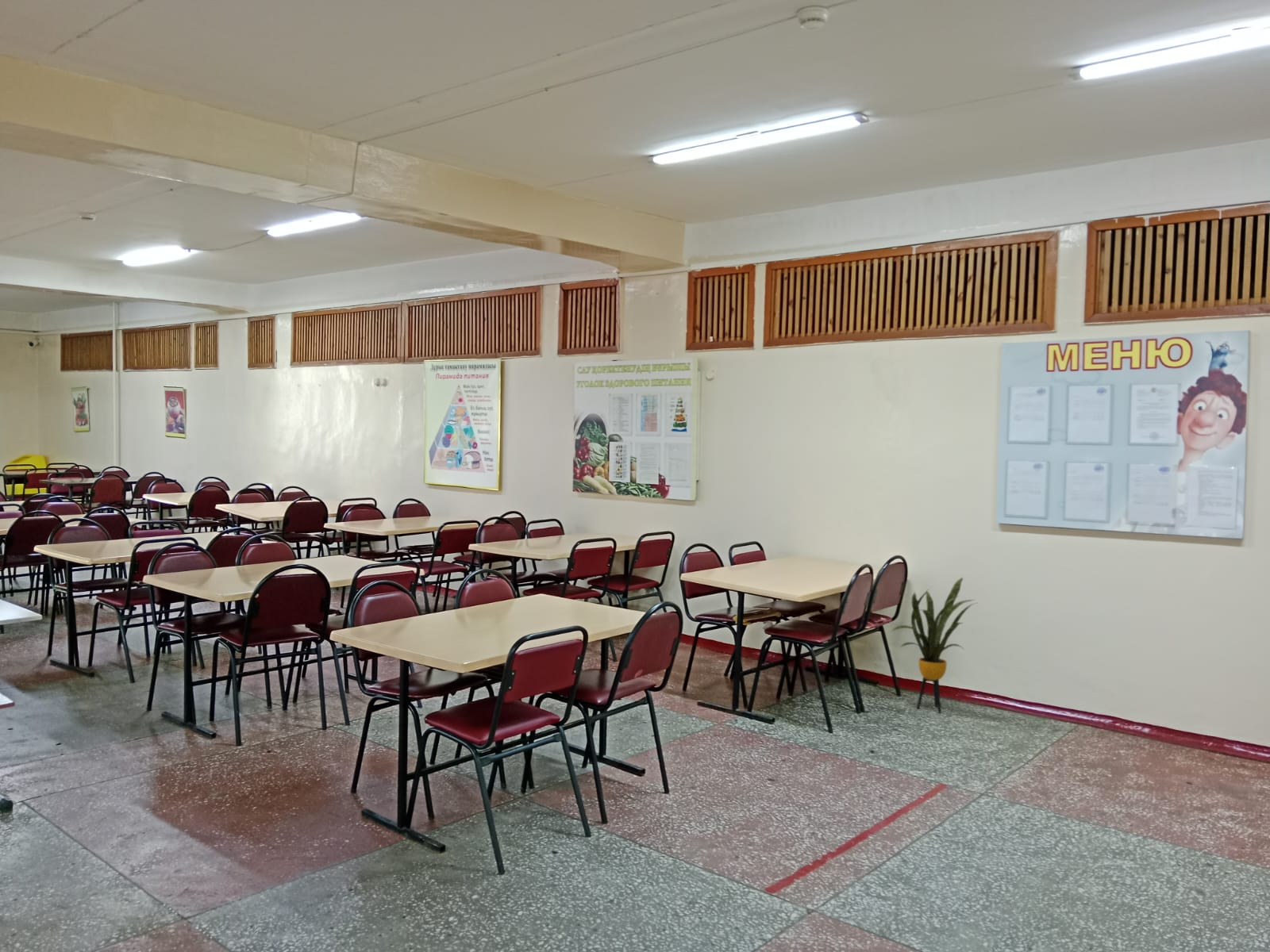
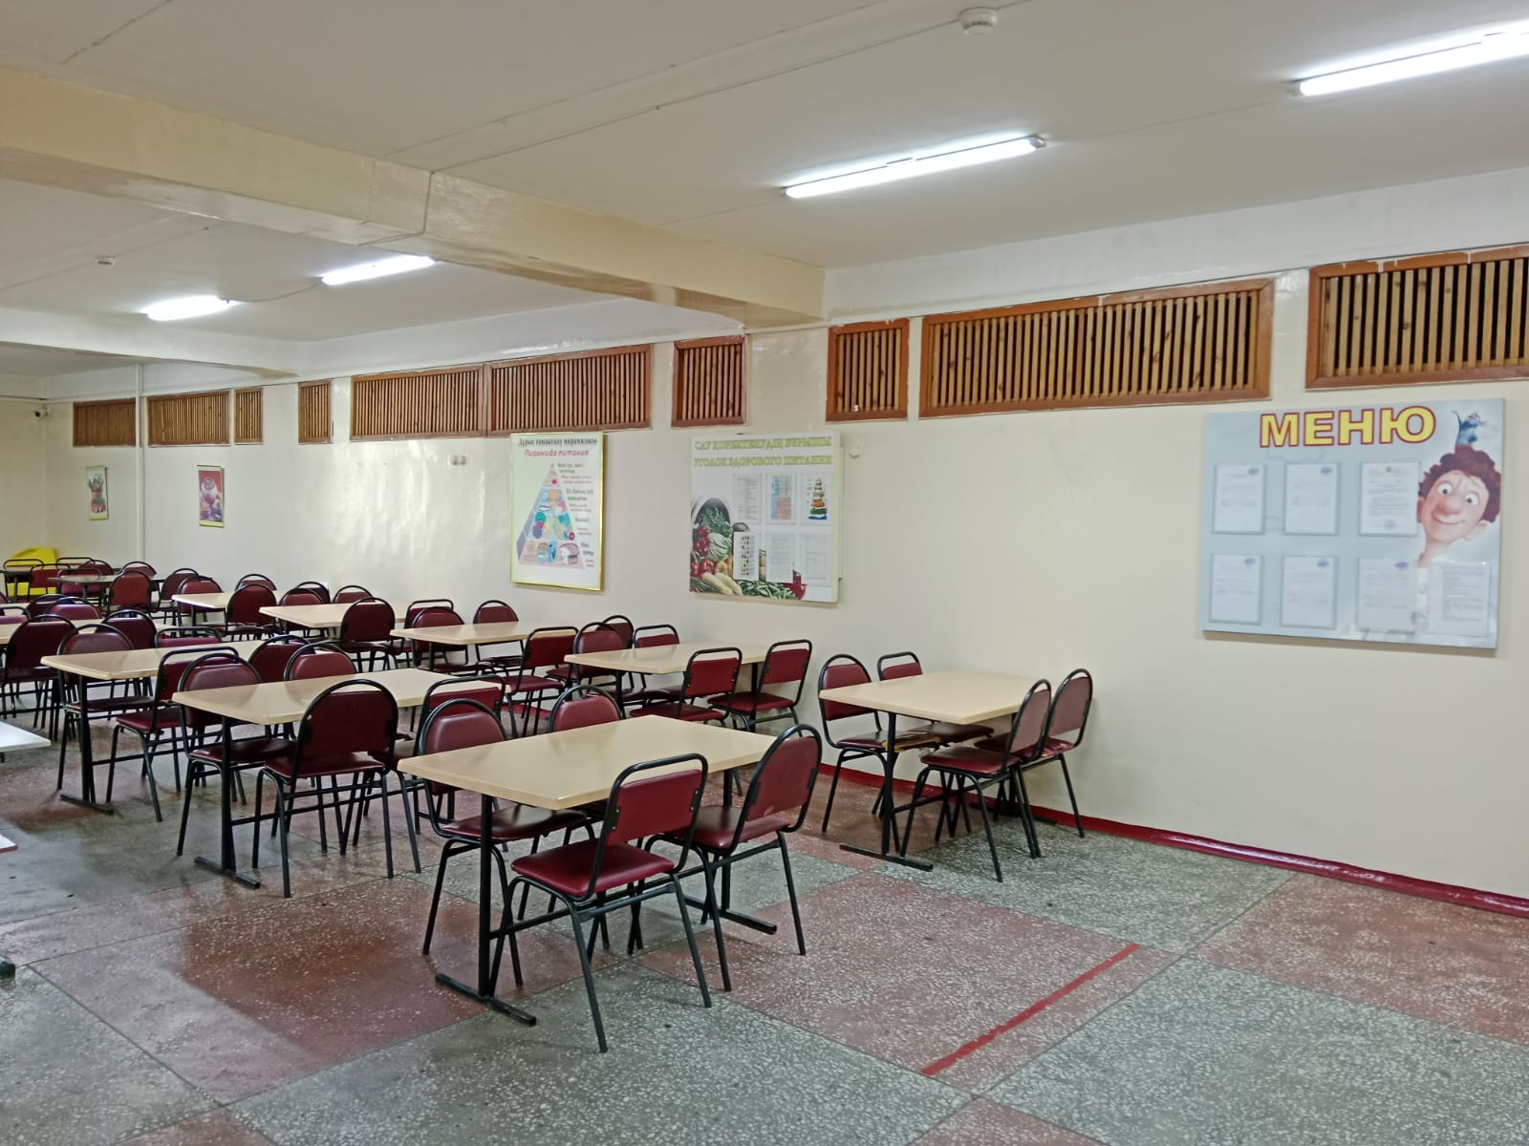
- house plant (941, 646)
